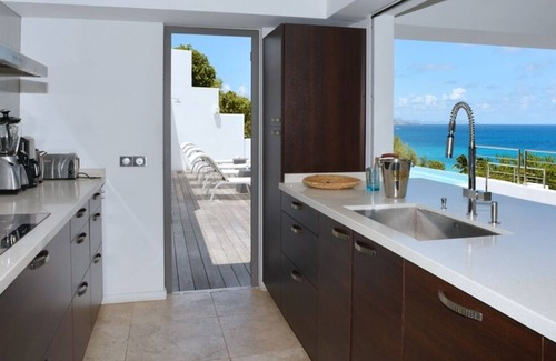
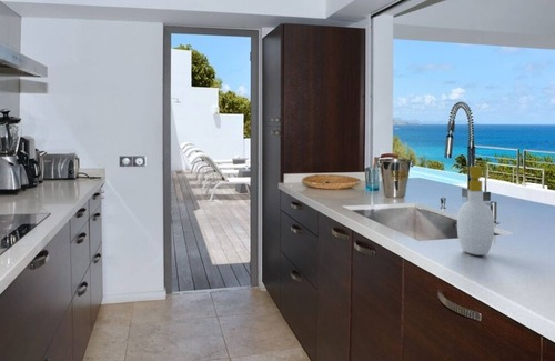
+ soap bottle (473, 209)
